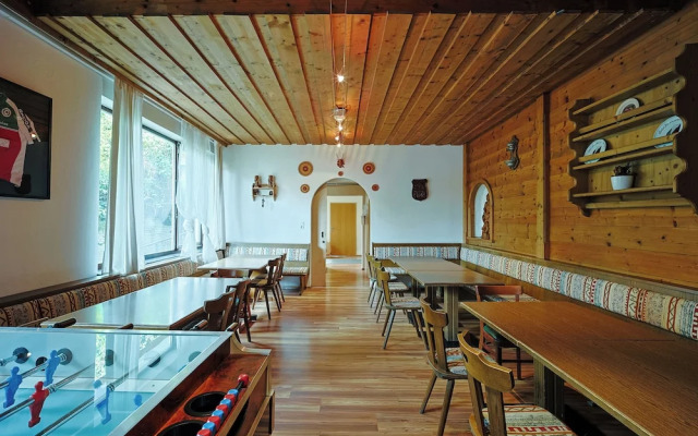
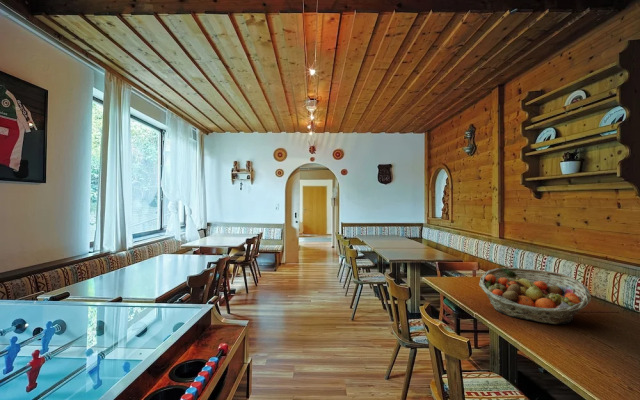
+ fruit basket (530, 293)
